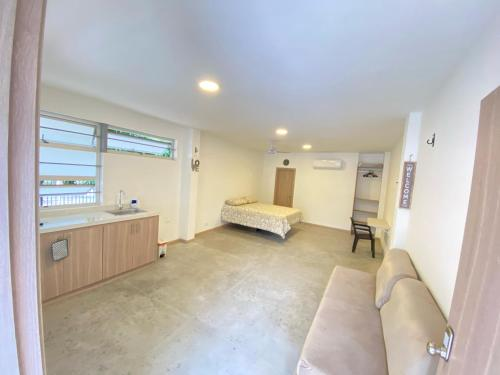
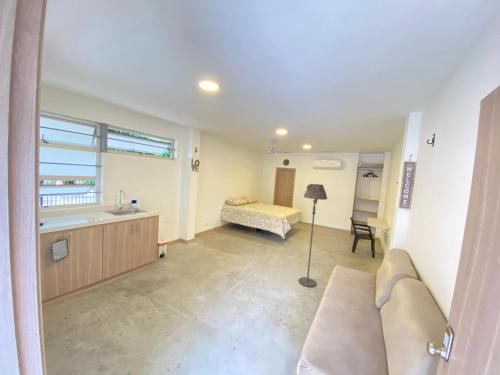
+ floor lamp (311, 233)
